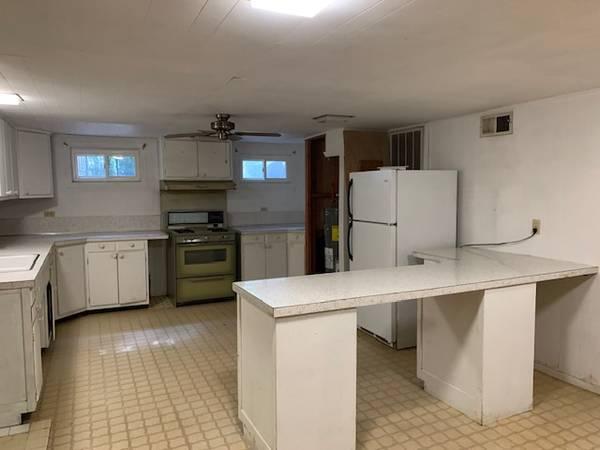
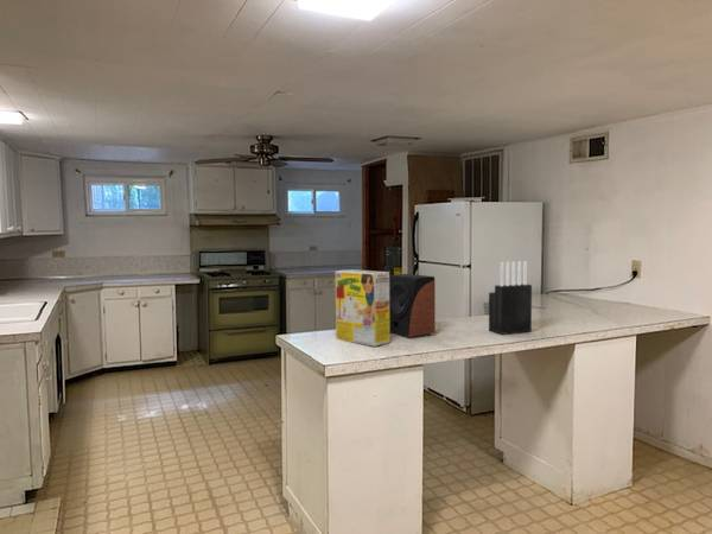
+ cereal box (362, 306)
+ speaker (408, 304)
+ knife block (508, 295)
